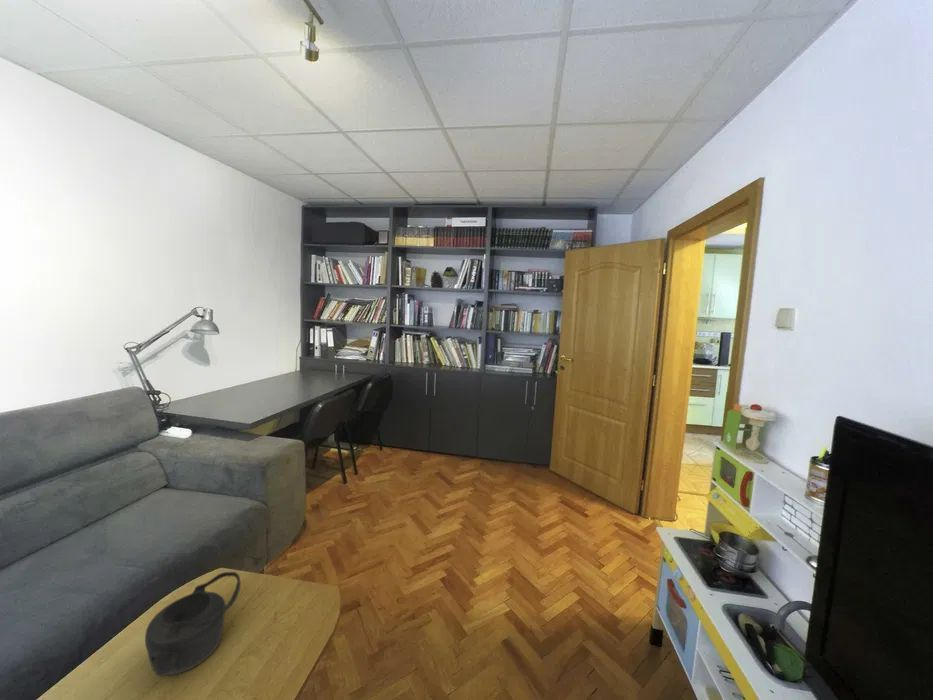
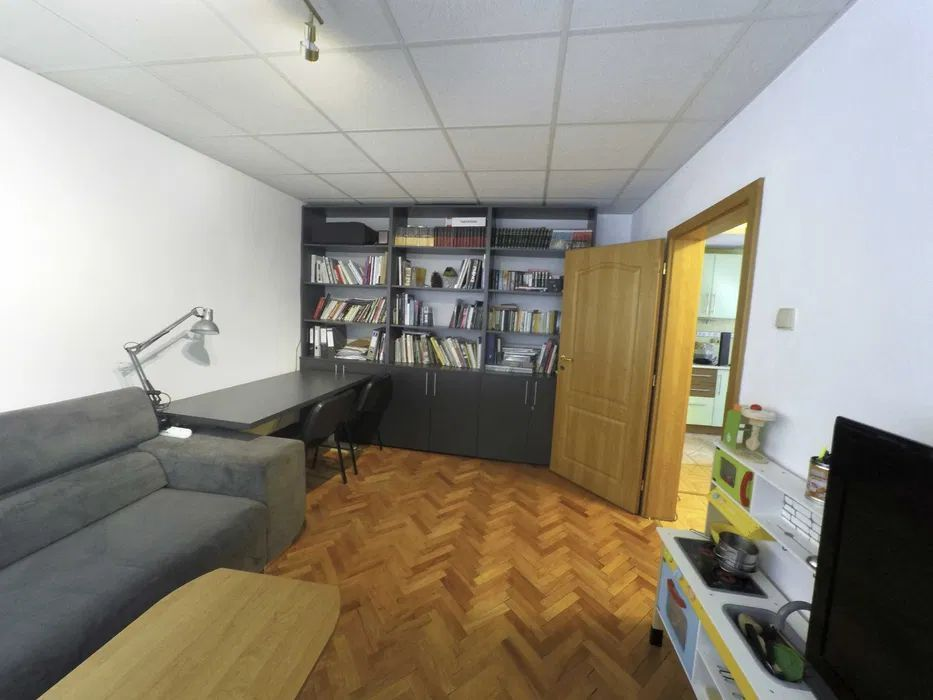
- teapot (188, 629)
